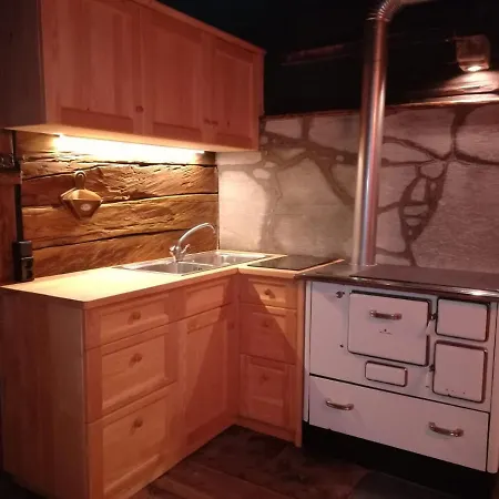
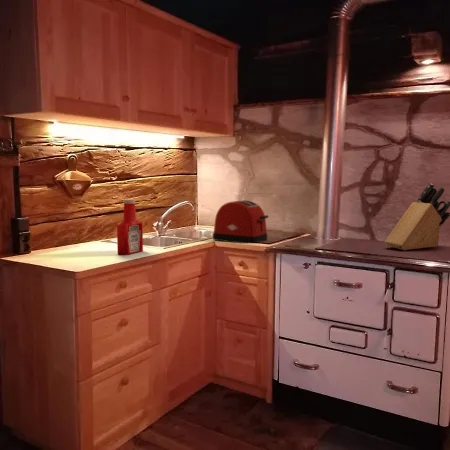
+ toaster (241, 220)
+ knife block (419, 215)
+ soap bottle (129, 226)
